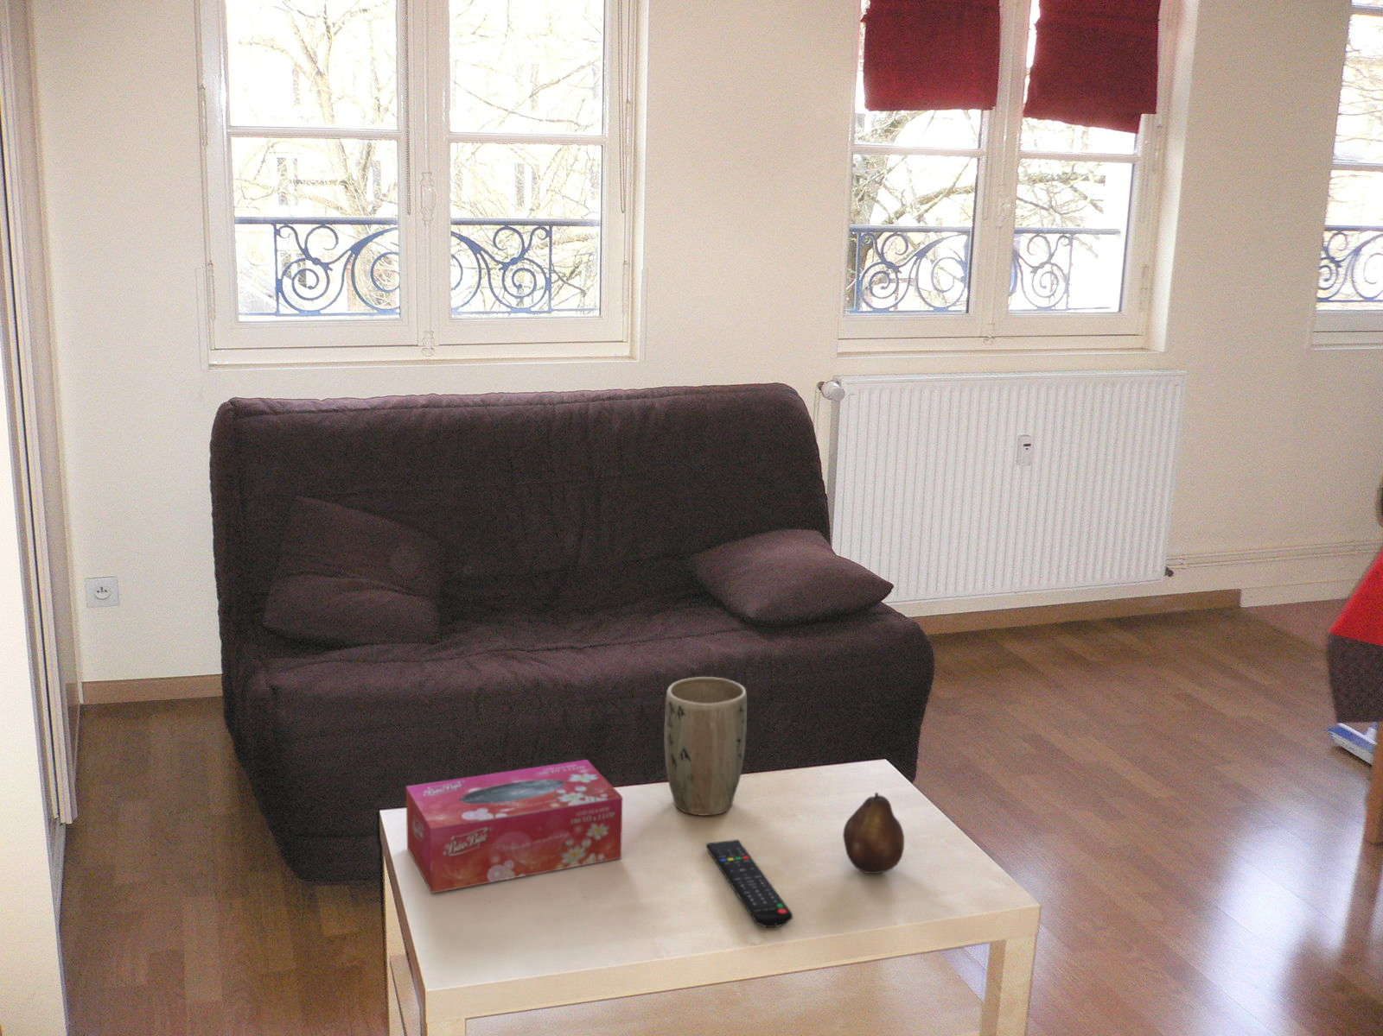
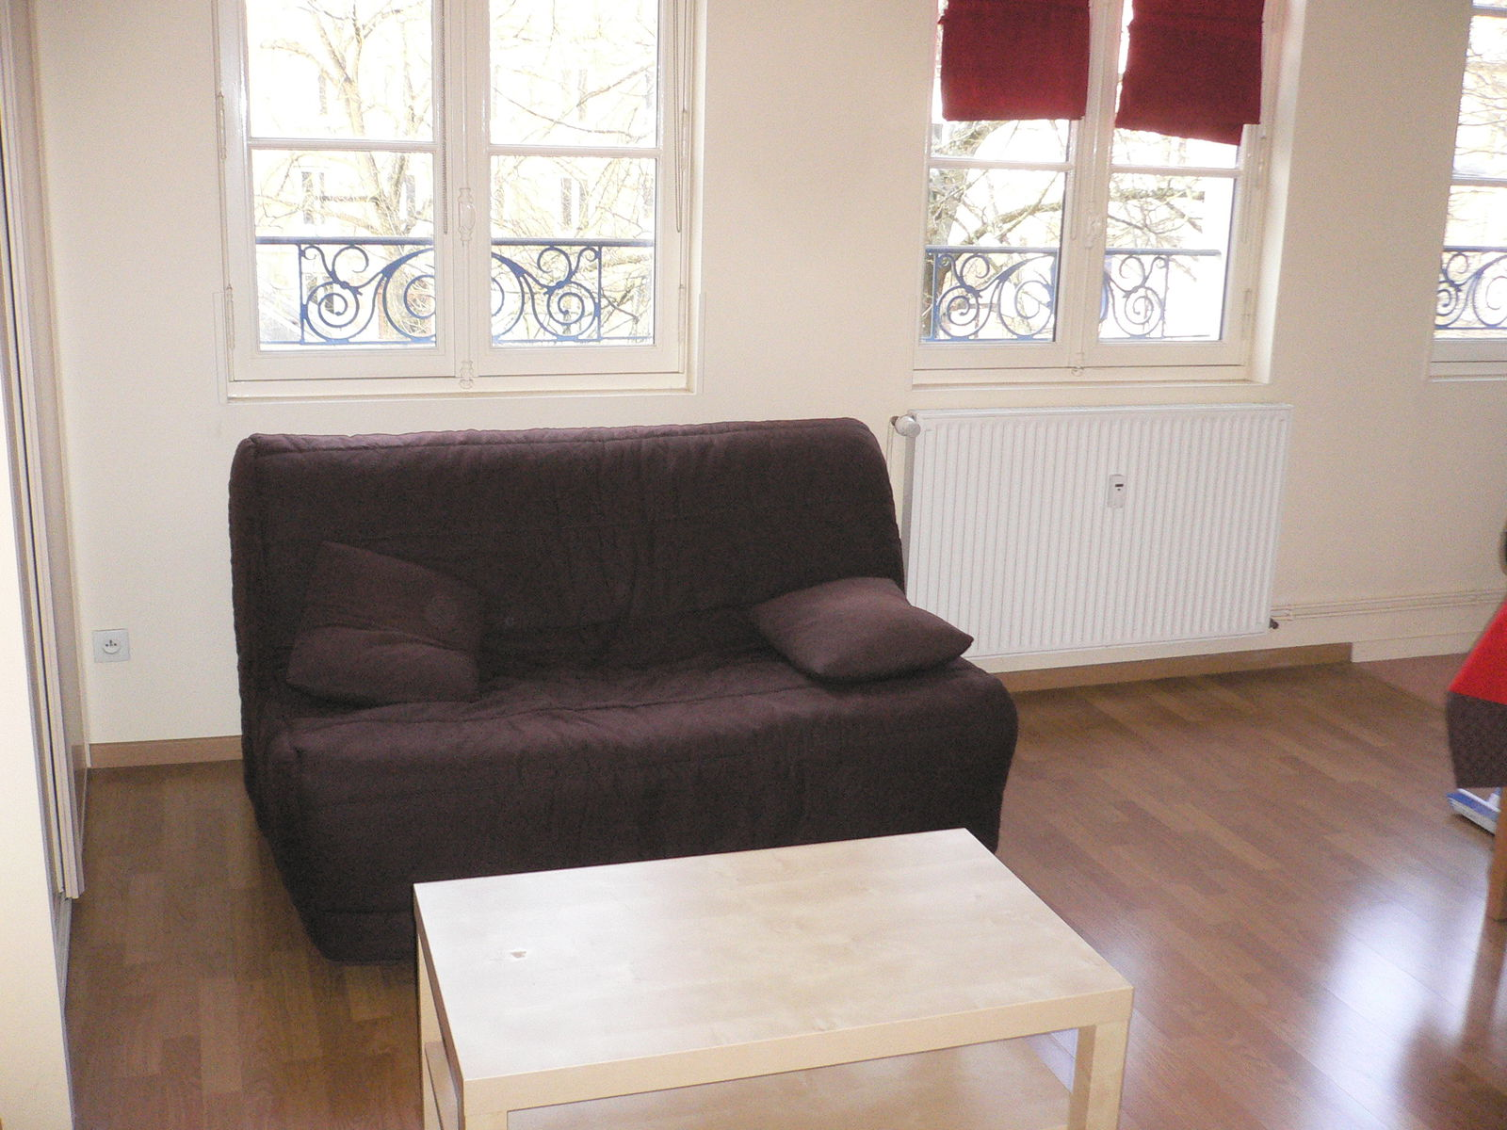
- tissue box (513, 822)
- plant pot (705, 747)
- remote control (747, 881)
- fruit (874, 831)
